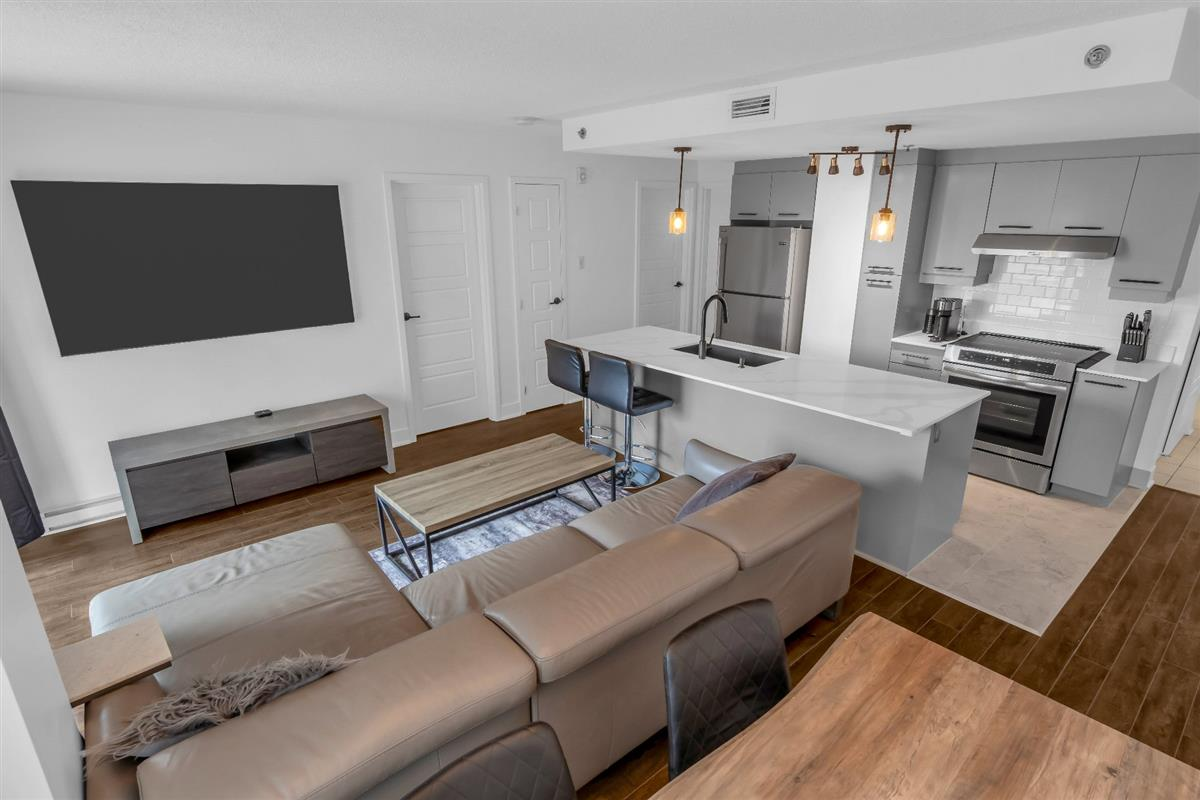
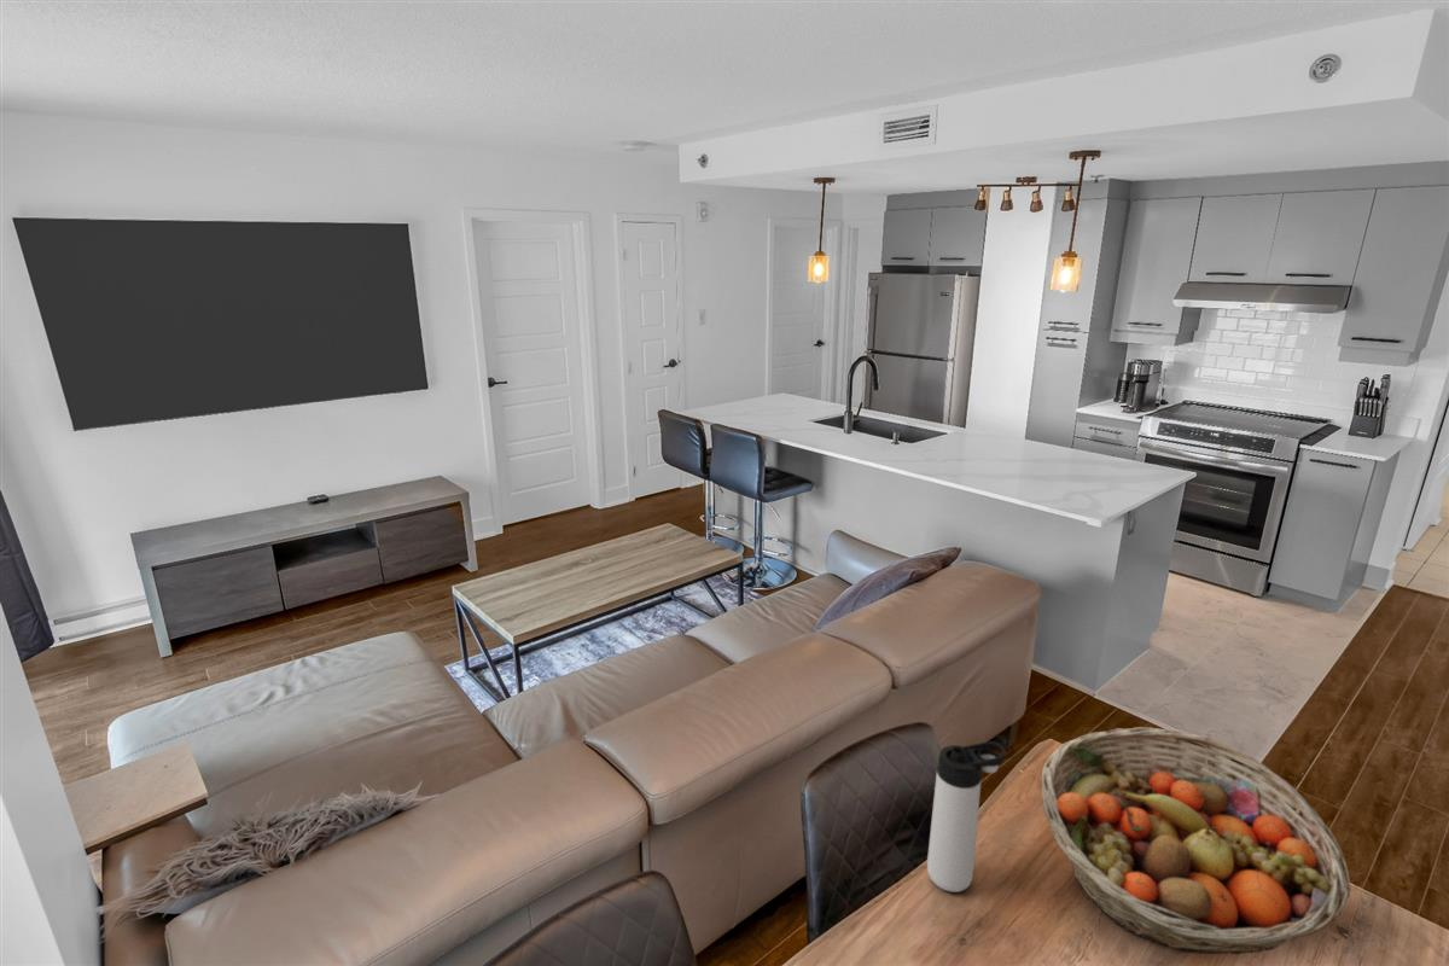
+ thermos bottle (965, 814)
+ fruit basket (1181, 837)
